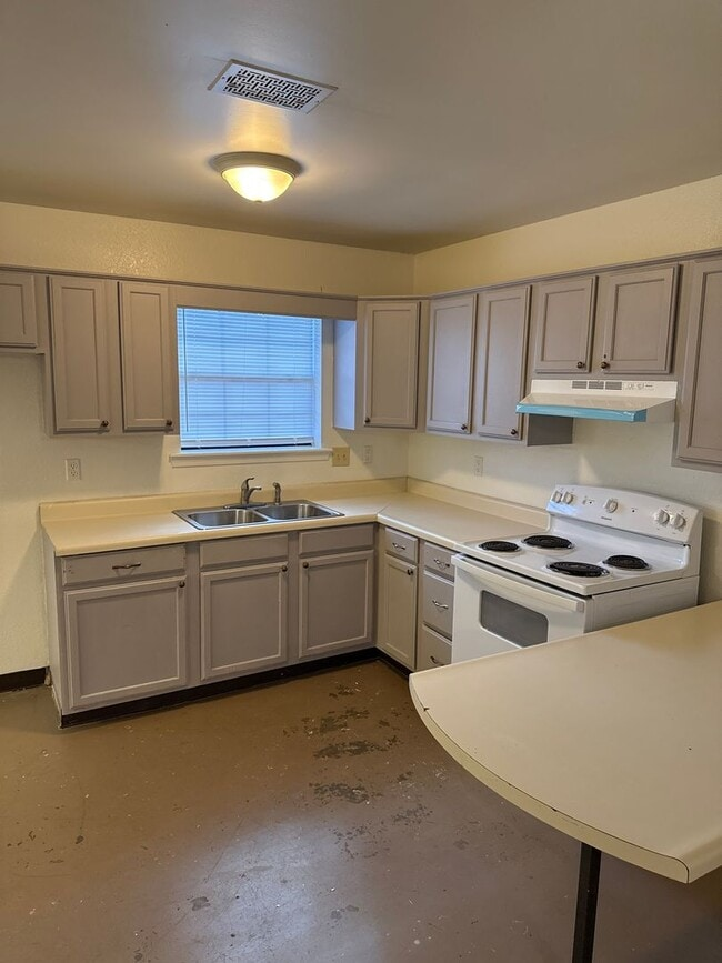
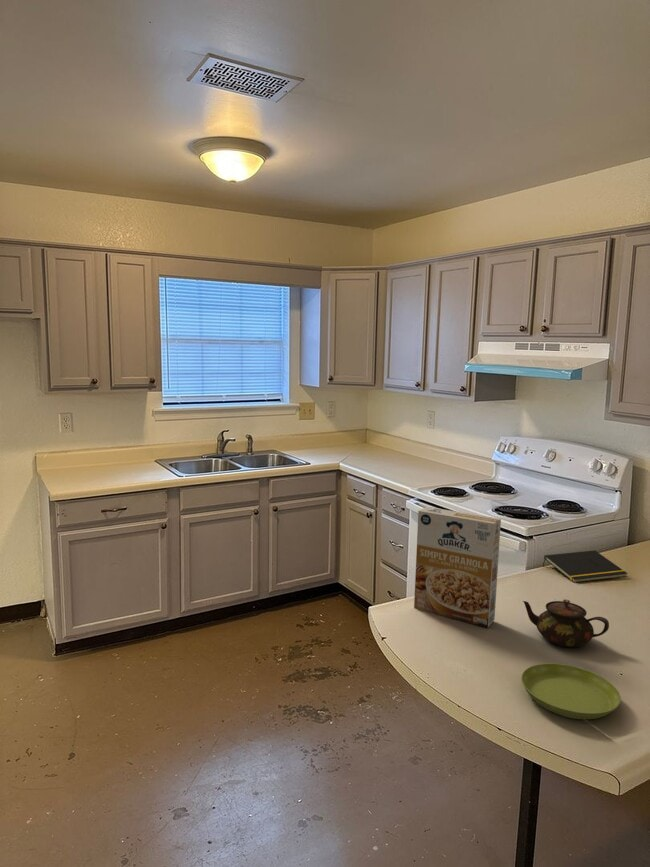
+ cereal box (456, 564)
+ teapot (564, 619)
+ notepad (585, 565)
+ saucer (569, 692)
